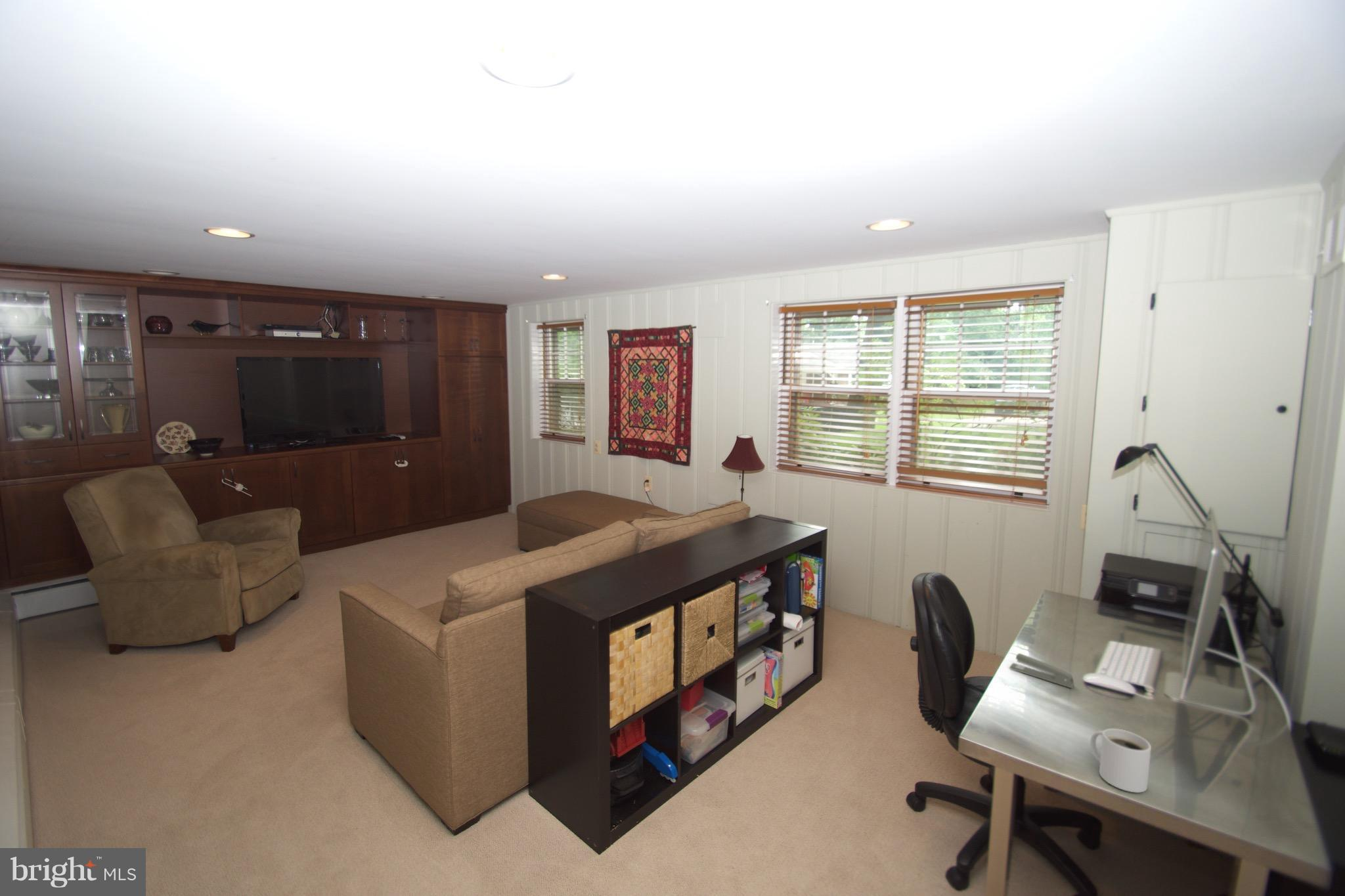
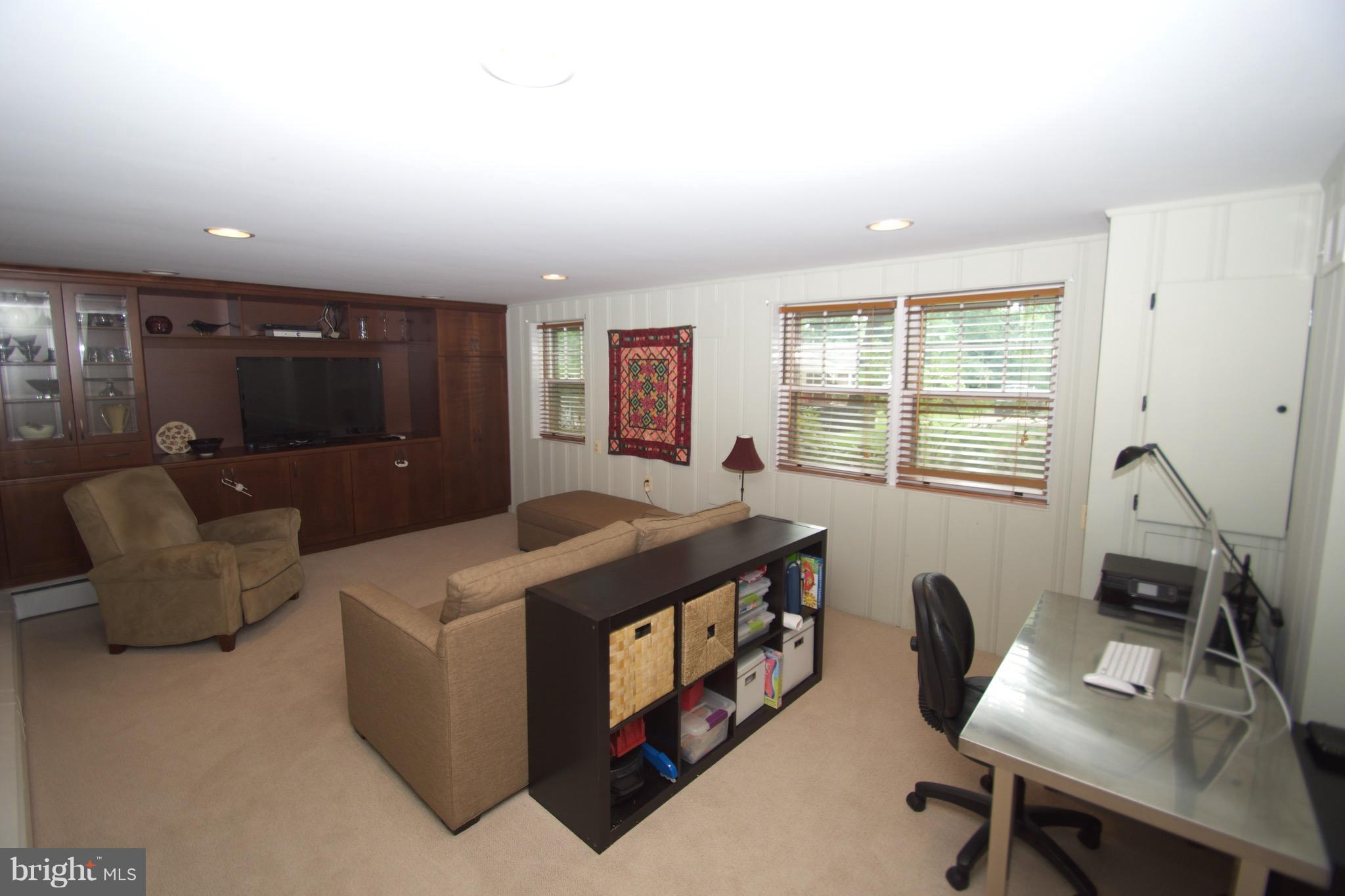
- stapler (1041, 669)
- mug (1121, 756)
